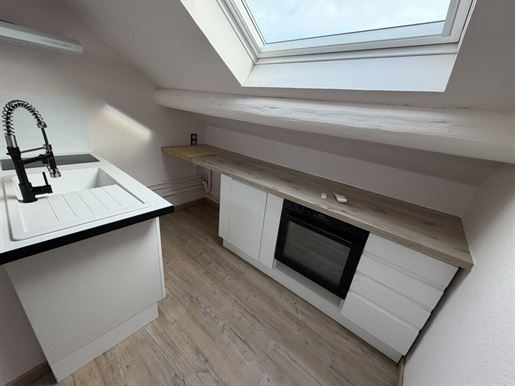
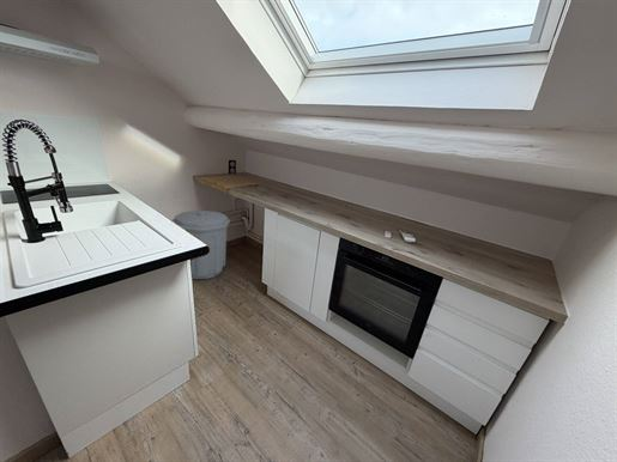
+ trash can (202, 241)
